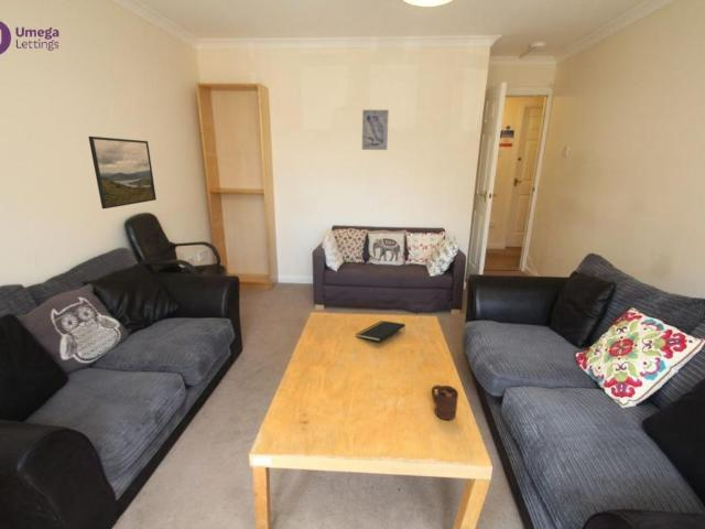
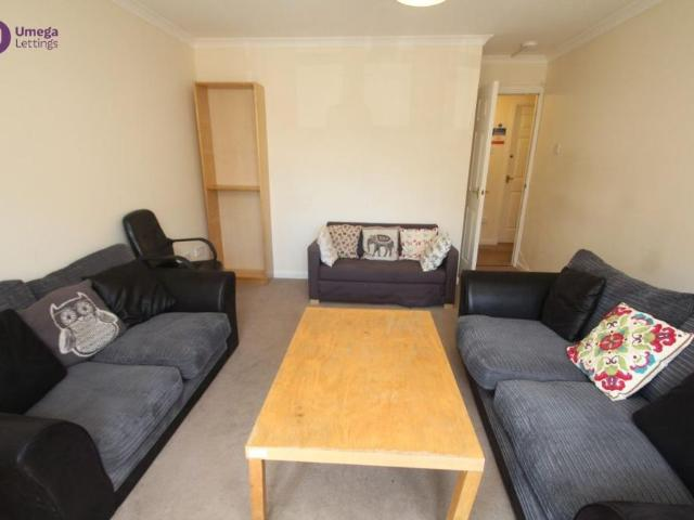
- cup (443, 401)
- notepad (380, 330)
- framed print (127, 172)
- wall art (375, 130)
